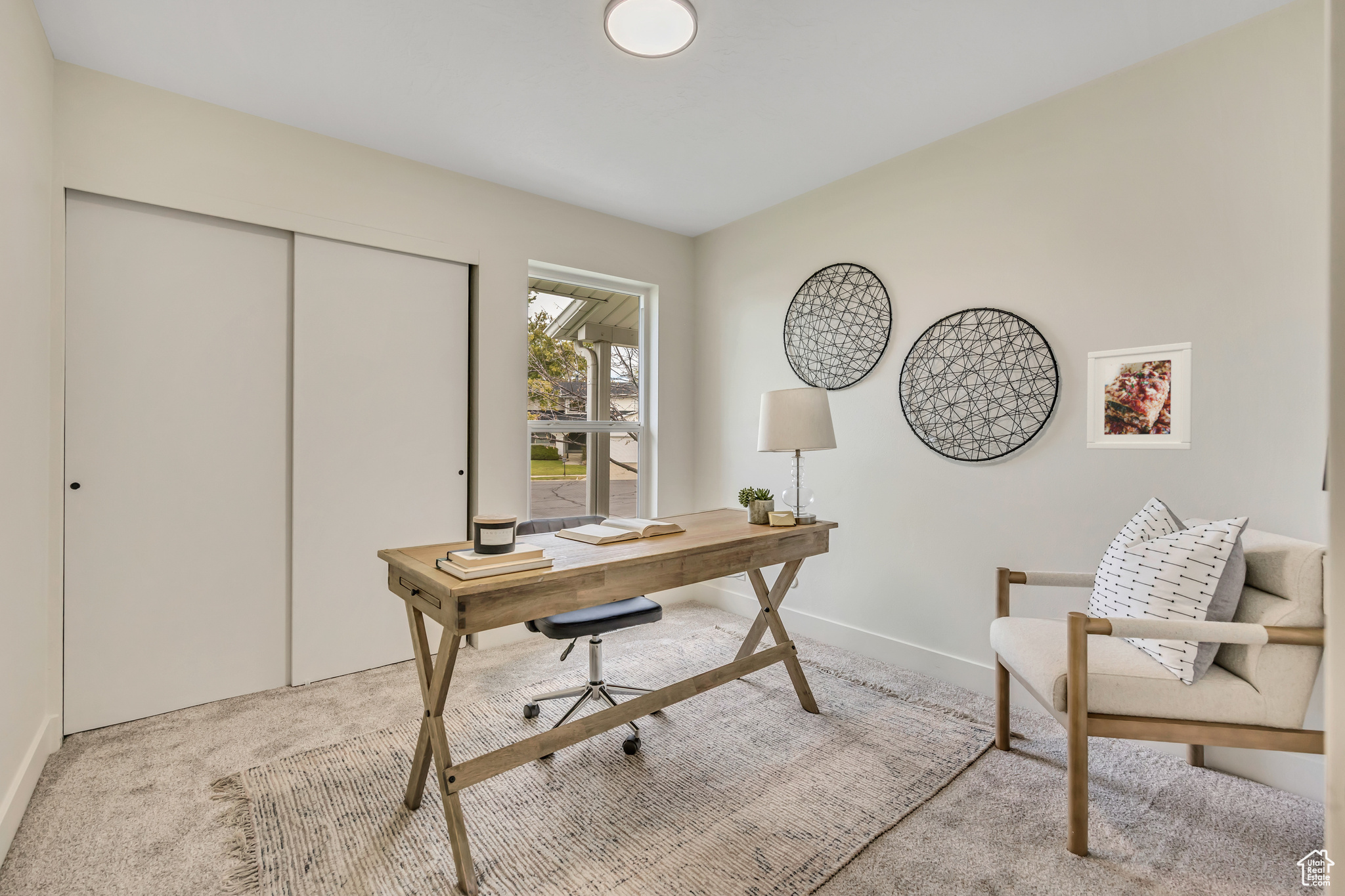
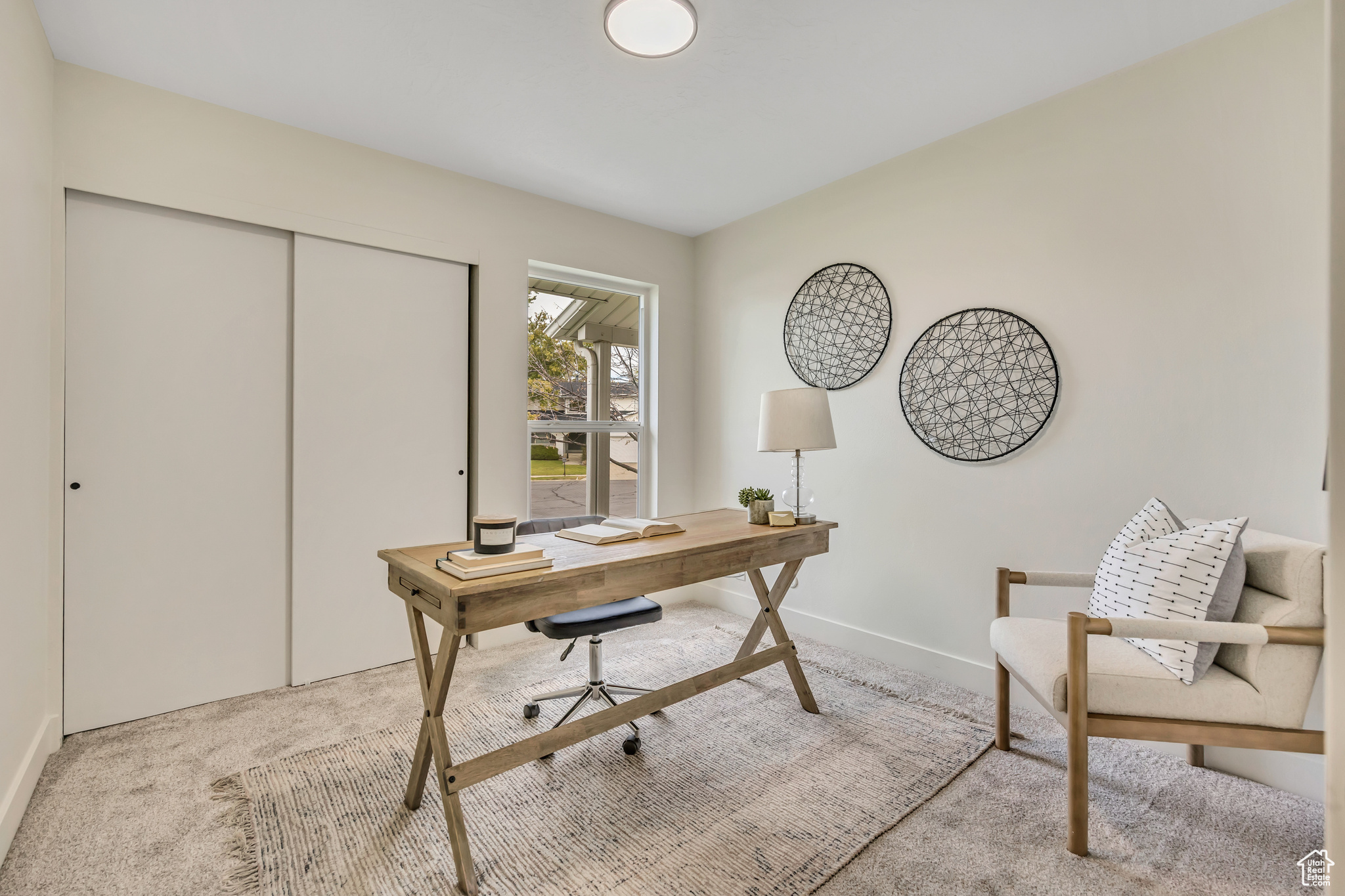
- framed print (1137, 398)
